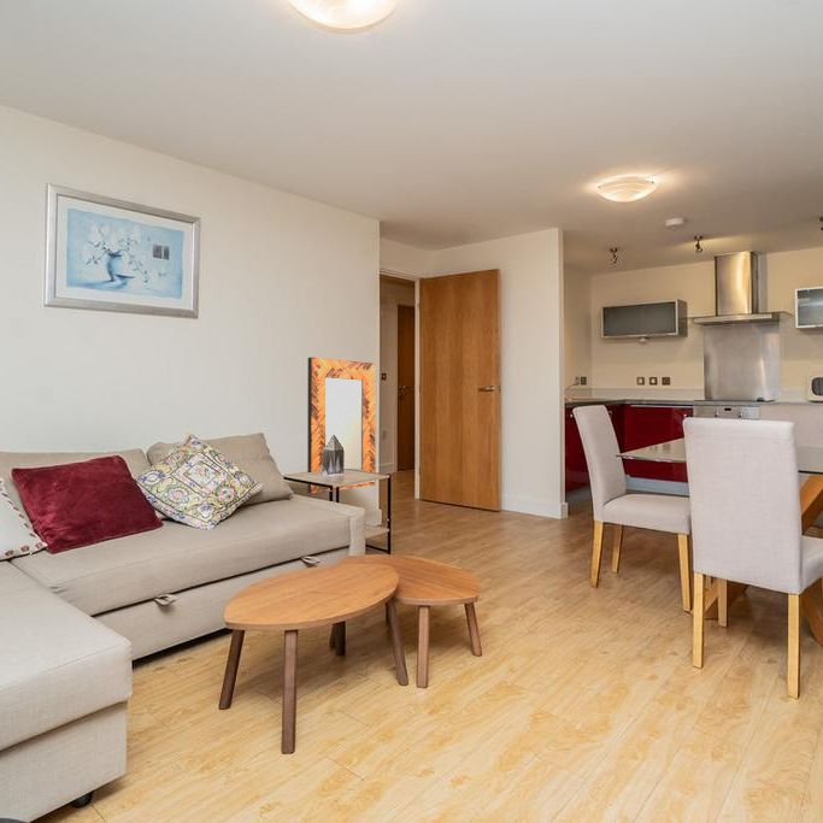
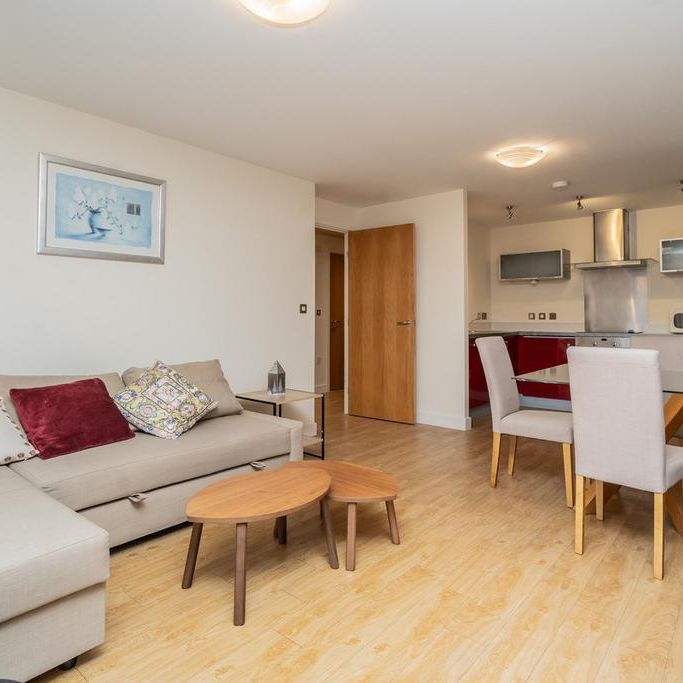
- home mirror (343, 424)
